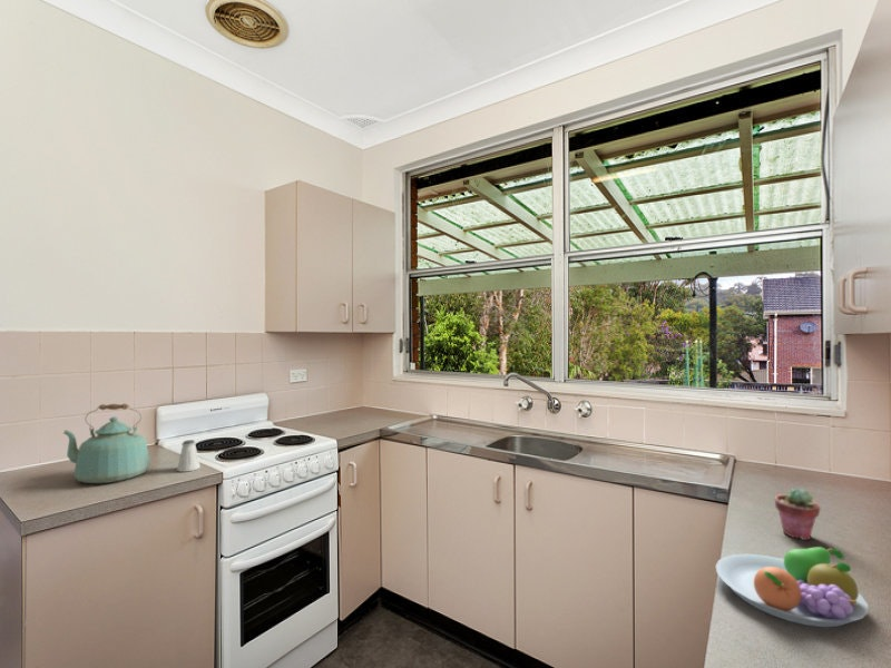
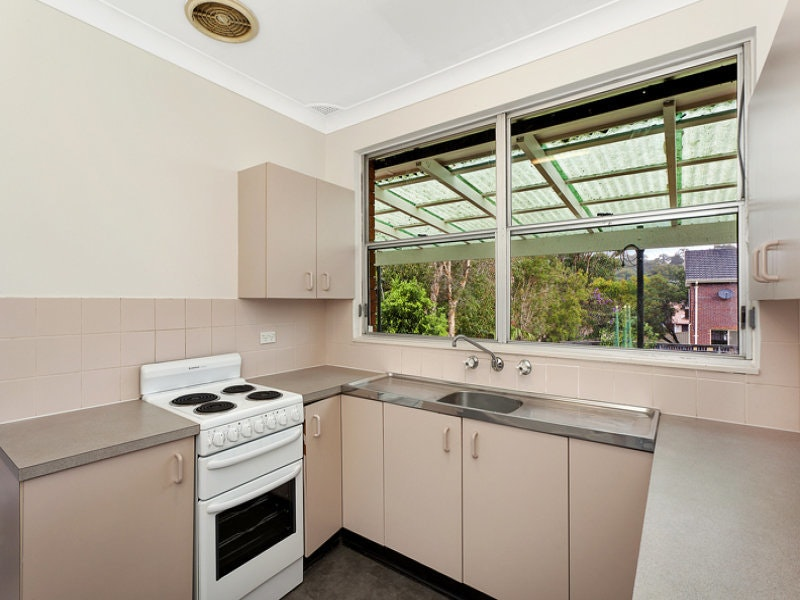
- saltshaker (188, 454)
- potted succulent (796, 510)
- kettle (106, 440)
- fruit bowl (791, 571)
